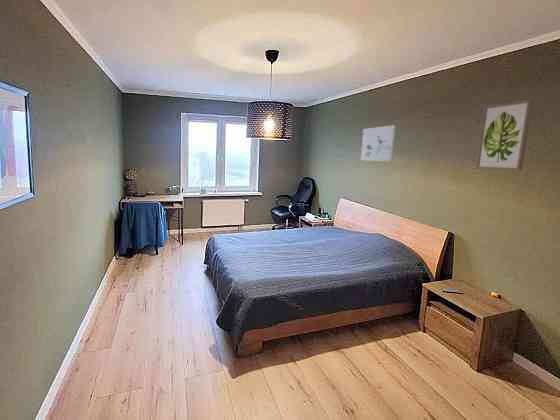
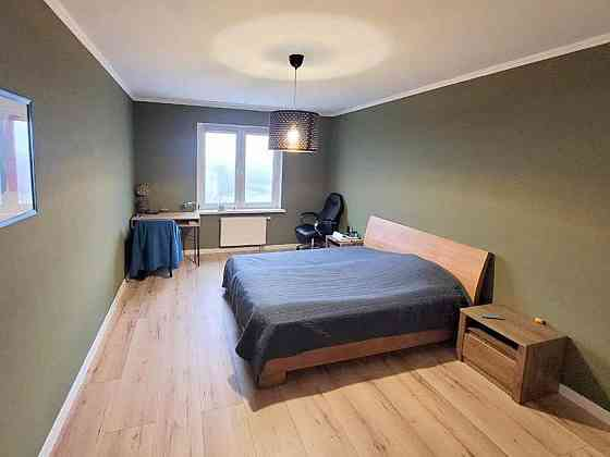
- wall art (502, 137)
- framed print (376, 144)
